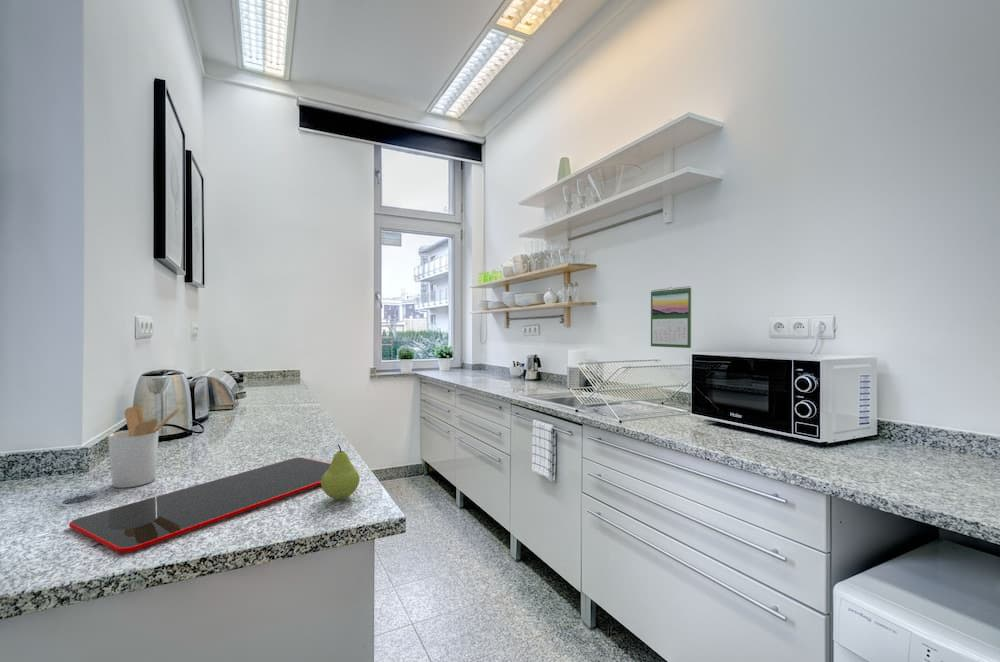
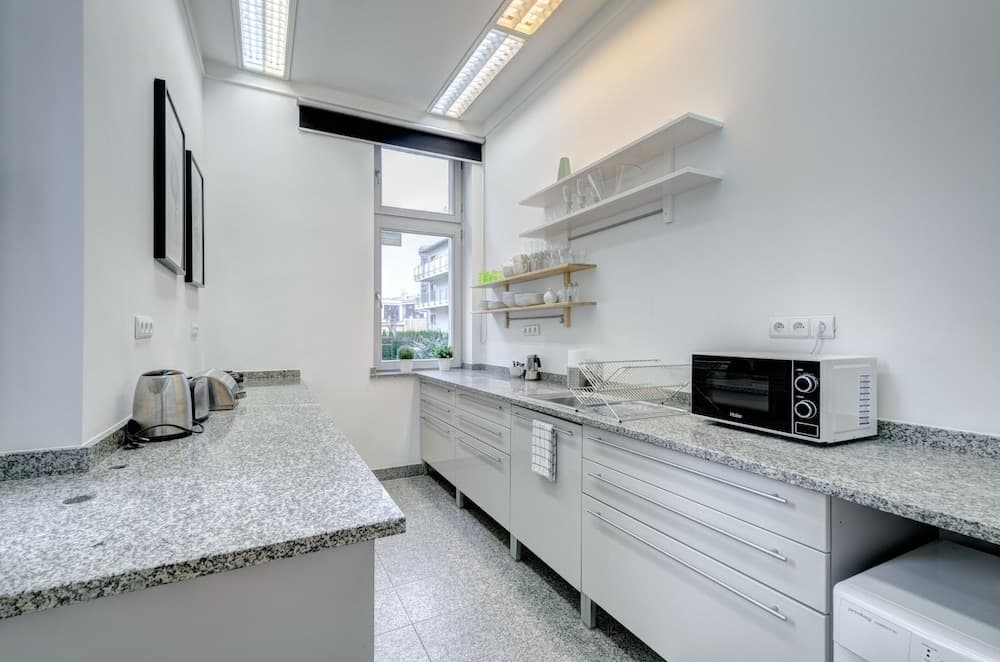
- calendar (670, 317)
- utensil holder (147, 443)
- cutting board (234, 493)
- fruit (340, 470)
